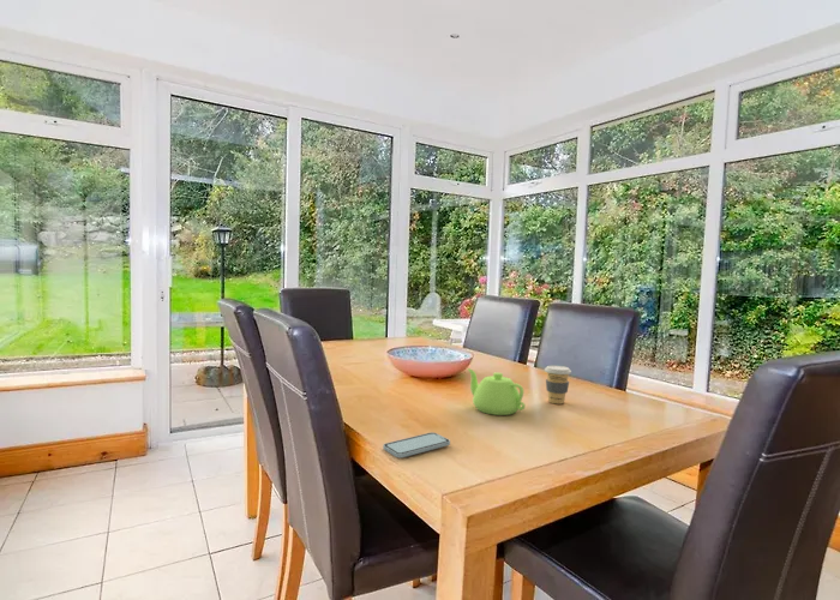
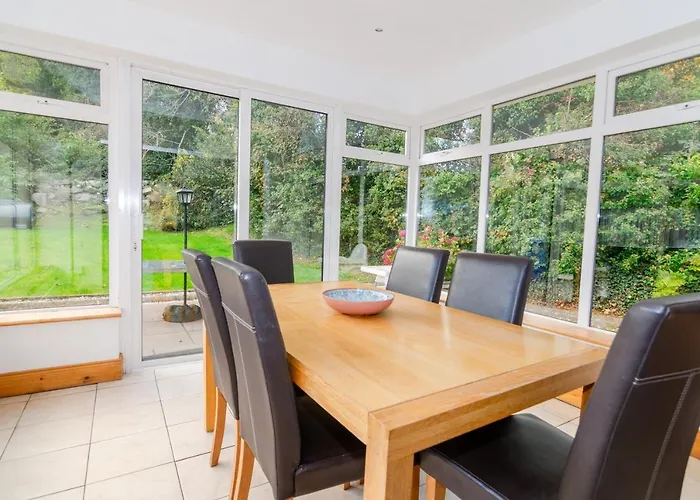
- teapot (494, 390)
- coffee cup (557, 384)
- smartphone (416, 444)
